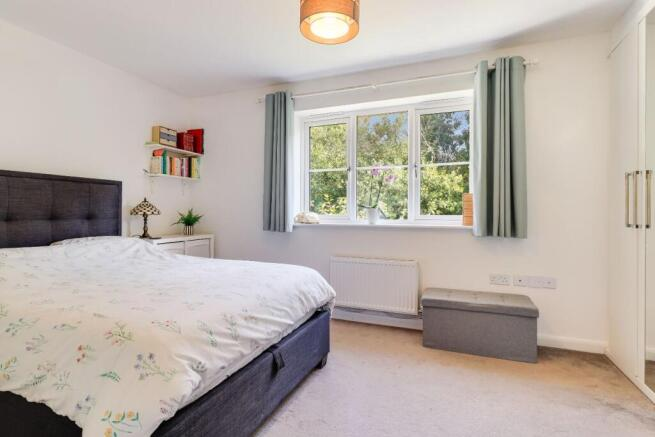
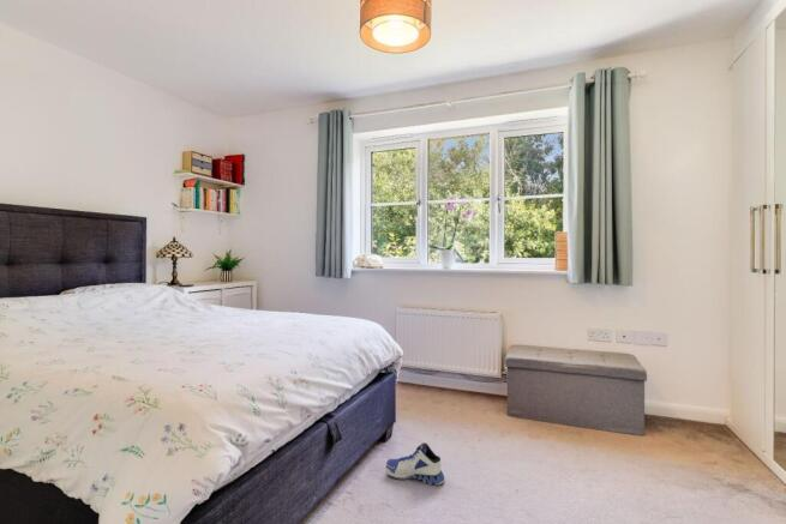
+ sneaker (415, 459)
